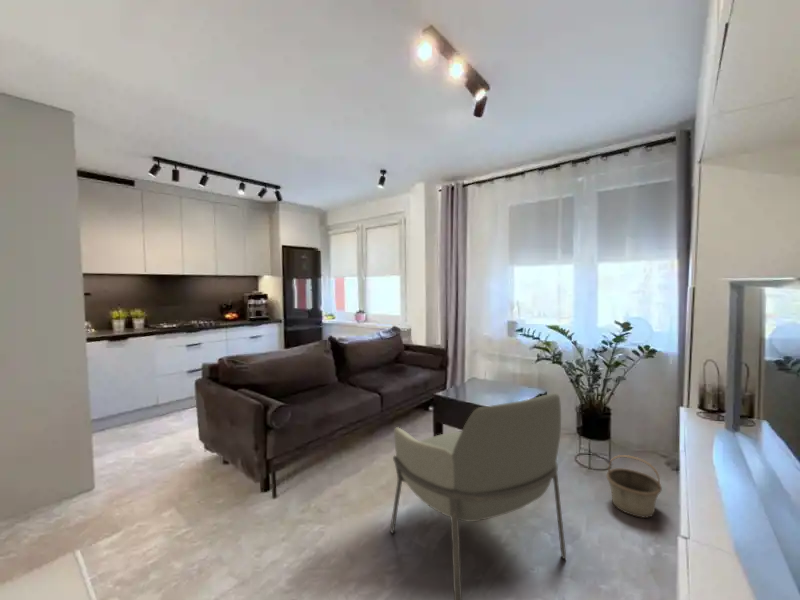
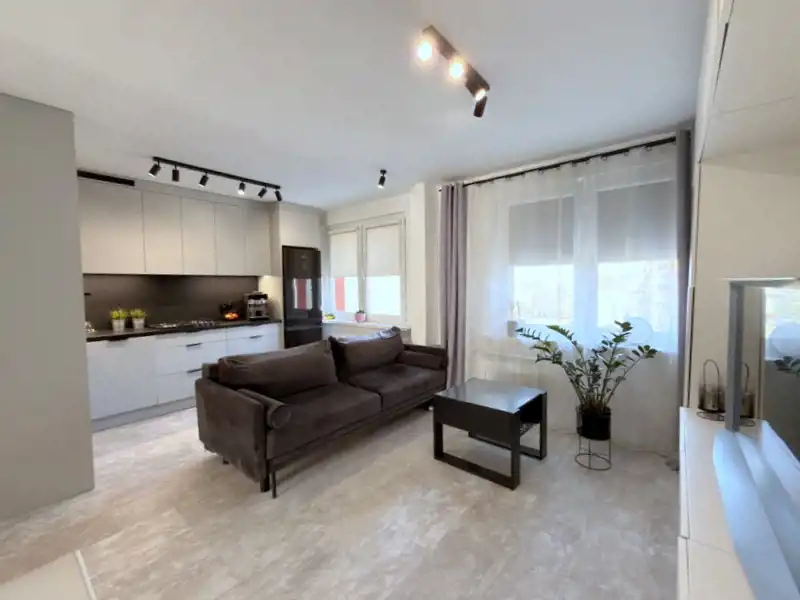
- armchair (475, 461)
- basket (633, 482)
